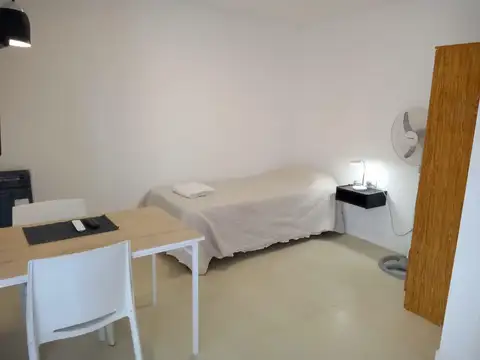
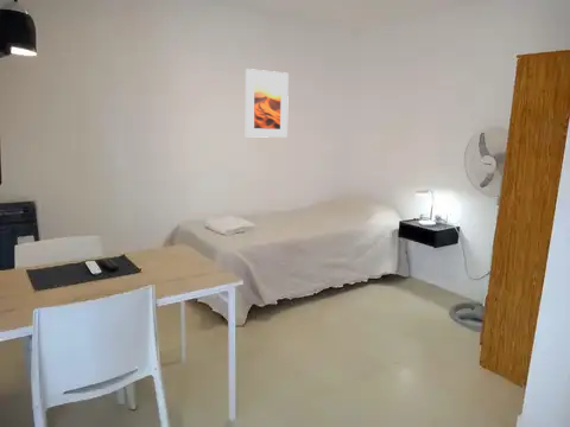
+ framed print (267, 104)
